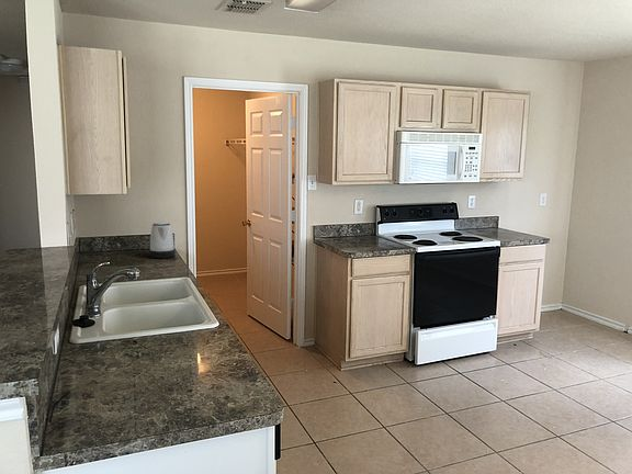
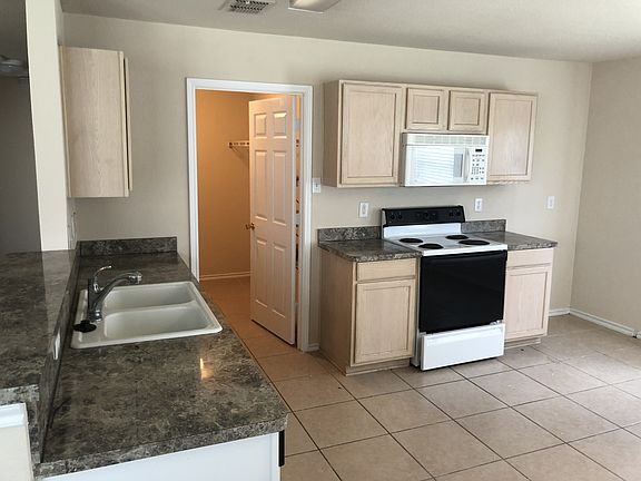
- kettle (161, 238)
